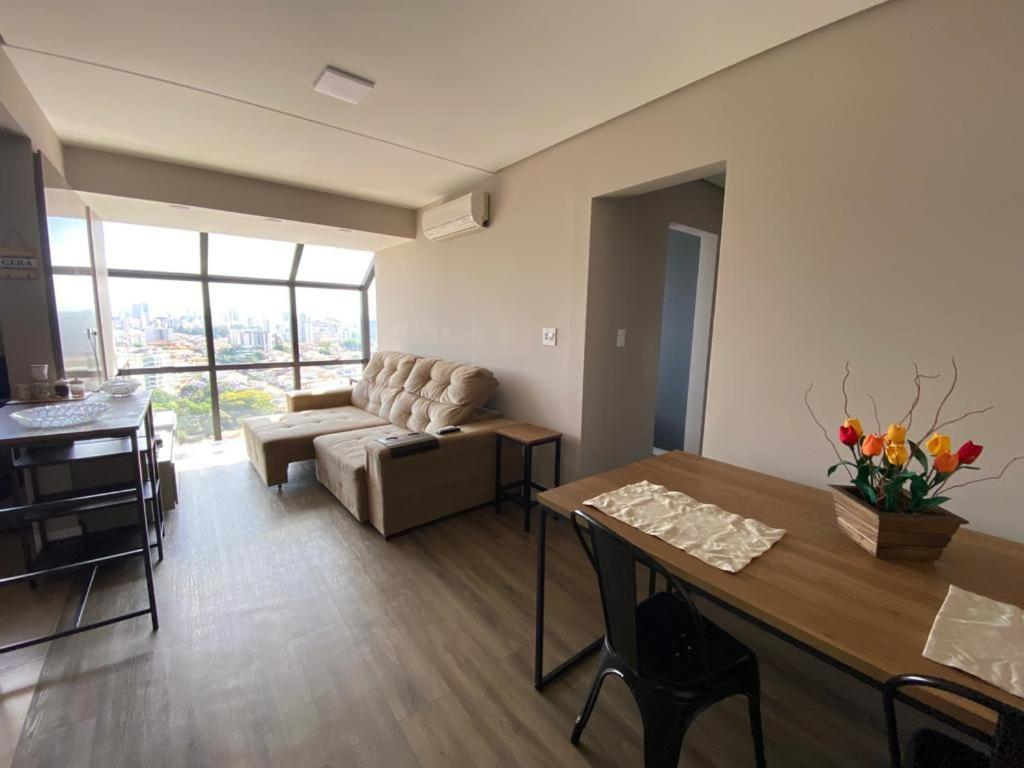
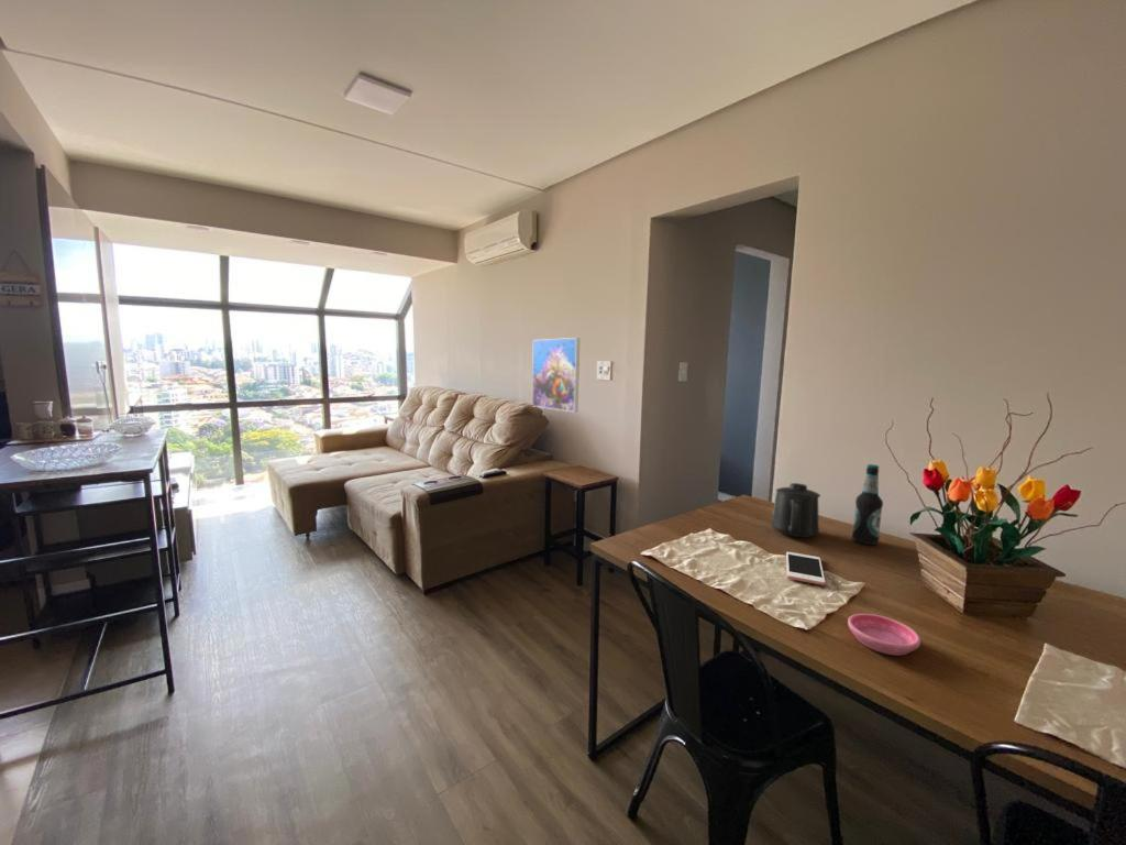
+ bottle (869, 503)
+ cell phone (804, 567)
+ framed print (554, 374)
+ saucer (882, 635)
+ mug (798, 511)
